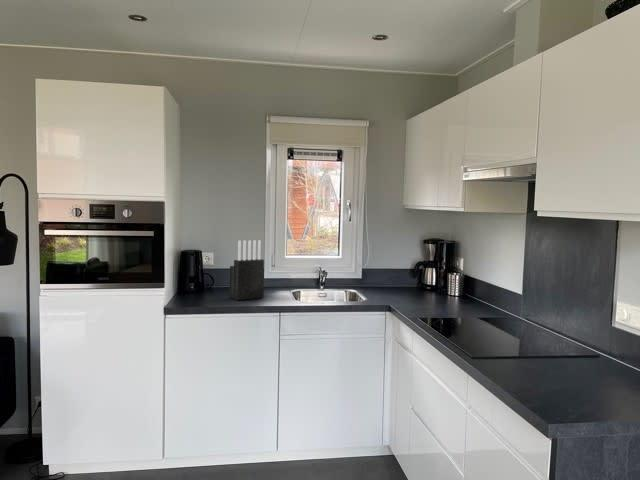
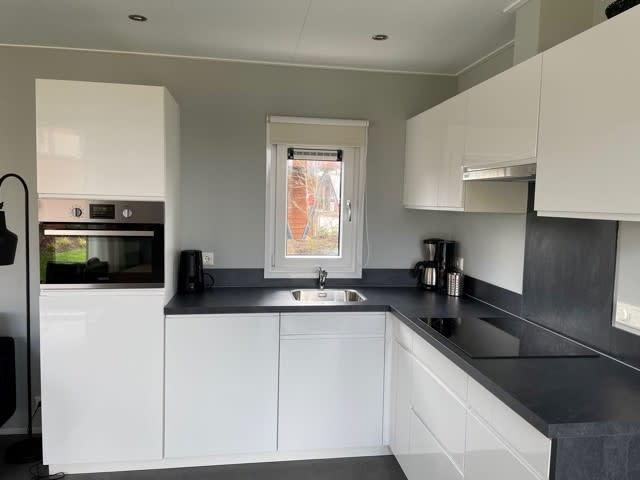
- knife block (246, 268)
